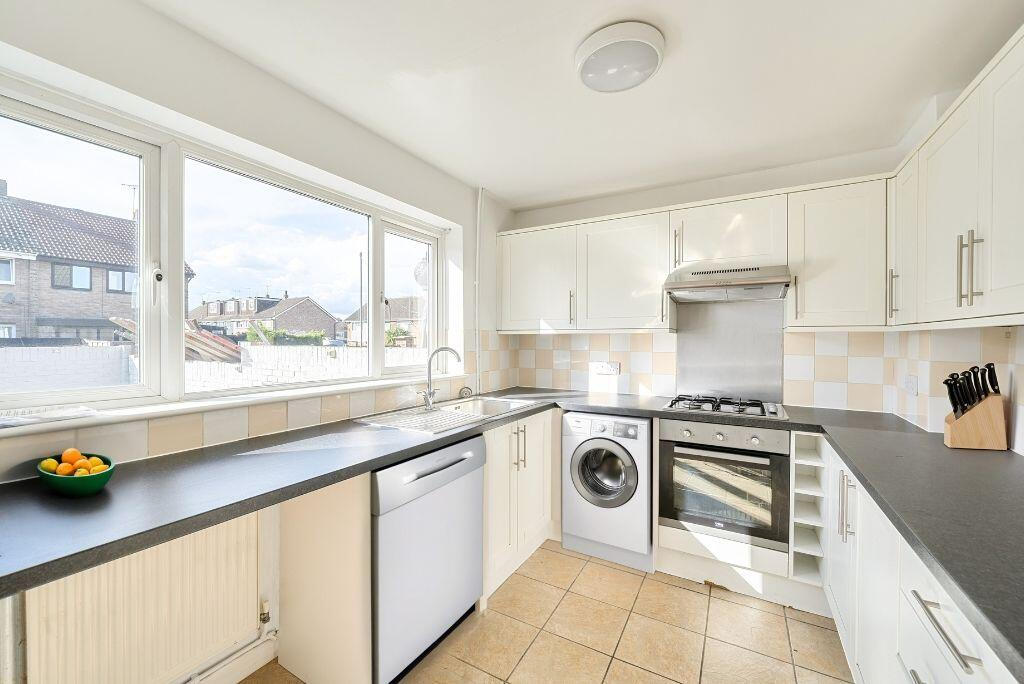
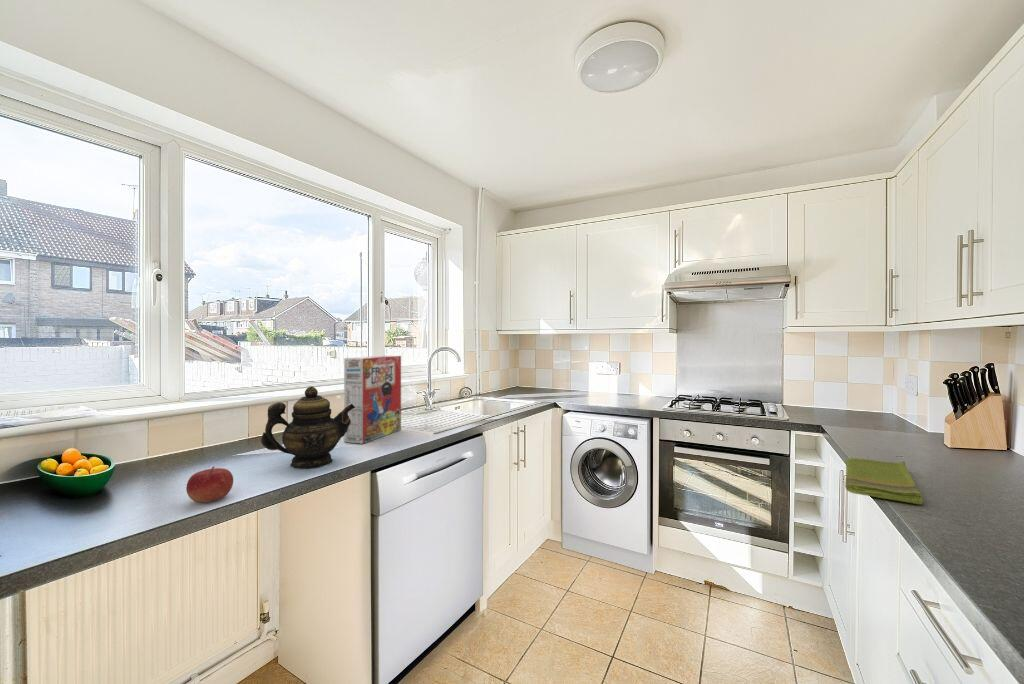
+ teapot (310, 424)
+ fruit (210, 483)
+ dish towel (878, 475)
+ cereal box (374, 396)
